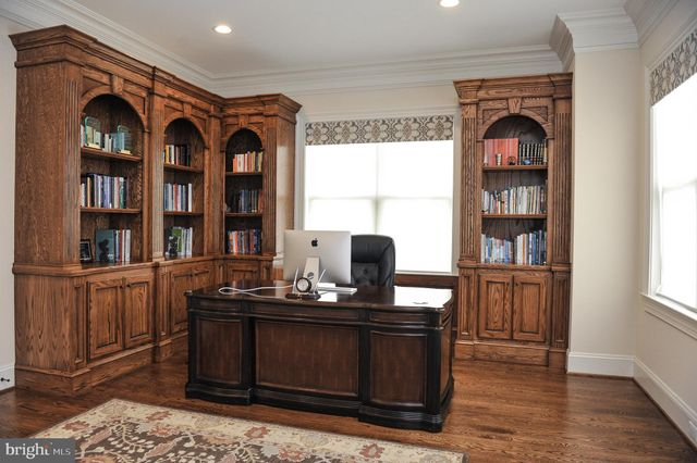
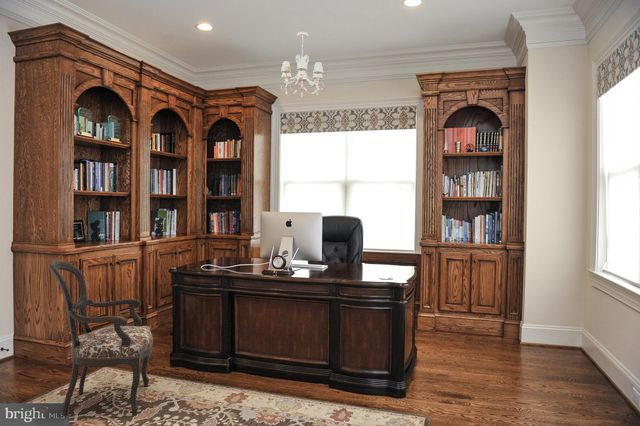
+ armchair (103, 331)
+ chandelier (302, 64)
